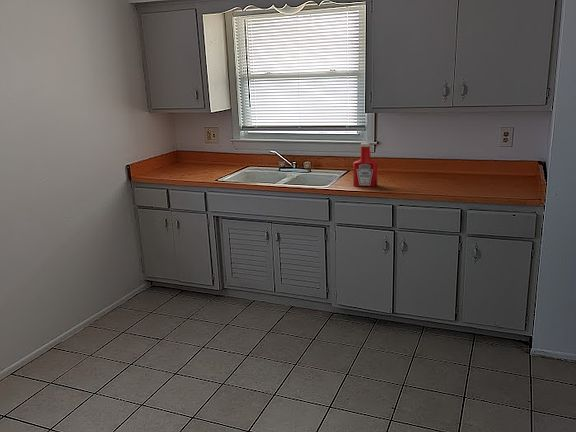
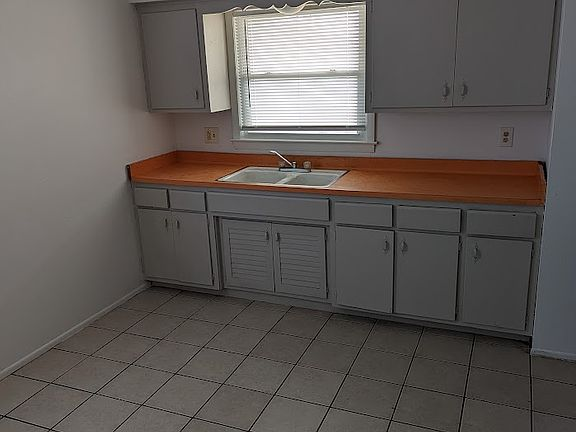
- soap bottle (365, 164)
